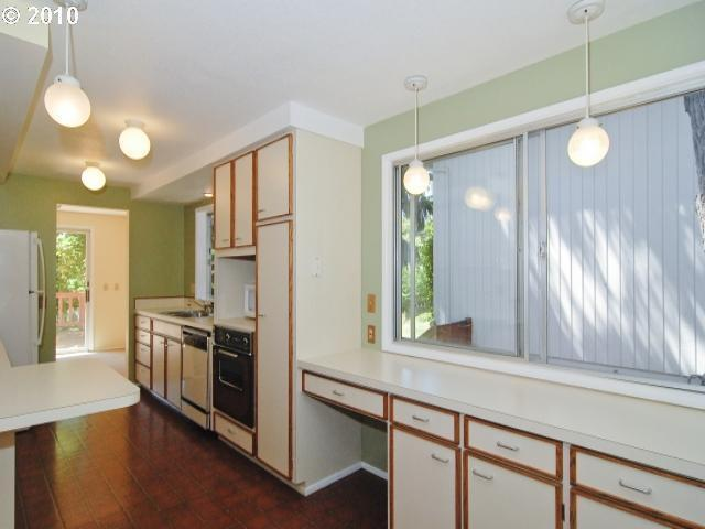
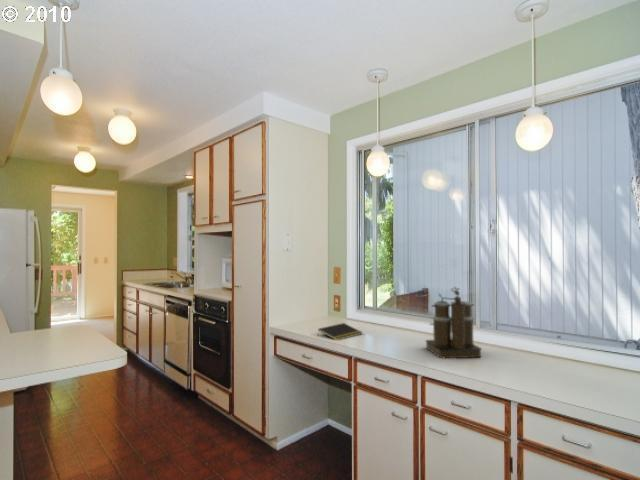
+ coffee maker (452, 318)
+ notepad (340, 331)
